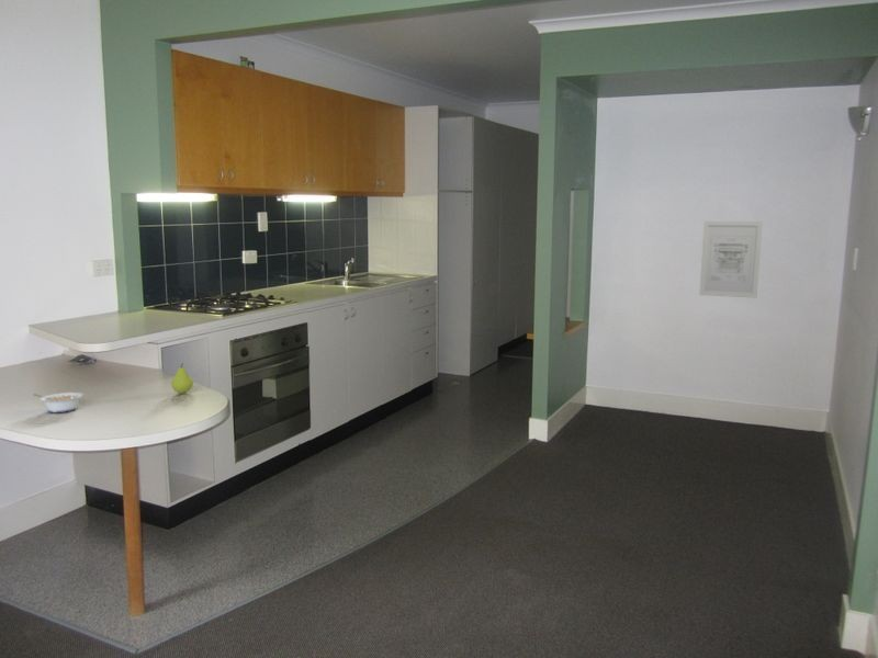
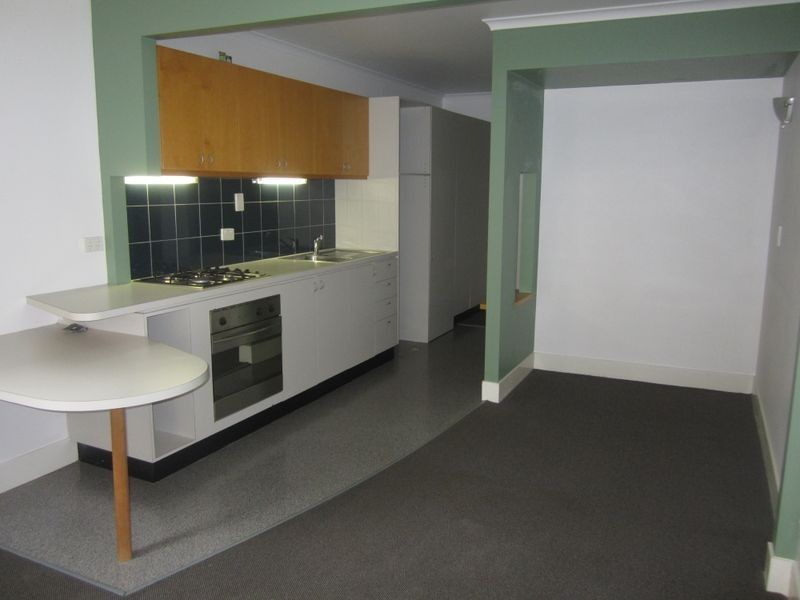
- legume (59, 401)
- wall art (730, 259)
- fruit (181, 377)
